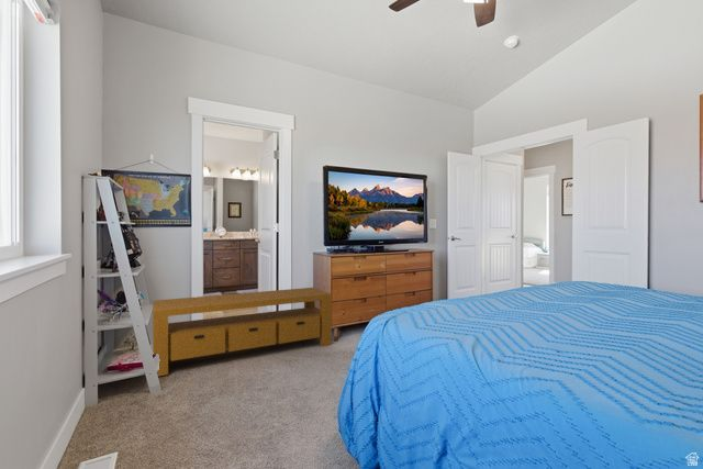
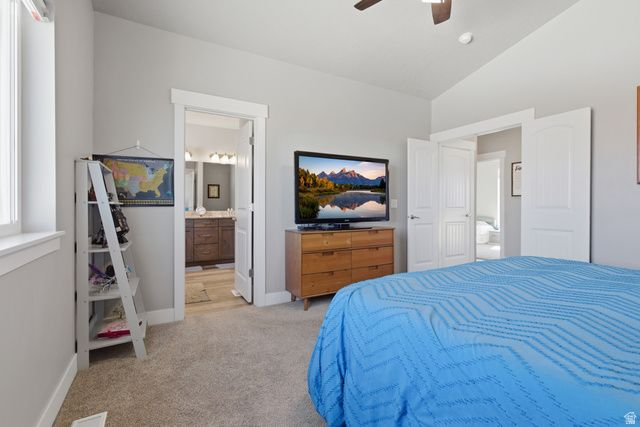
- tv stand (247, 324)
